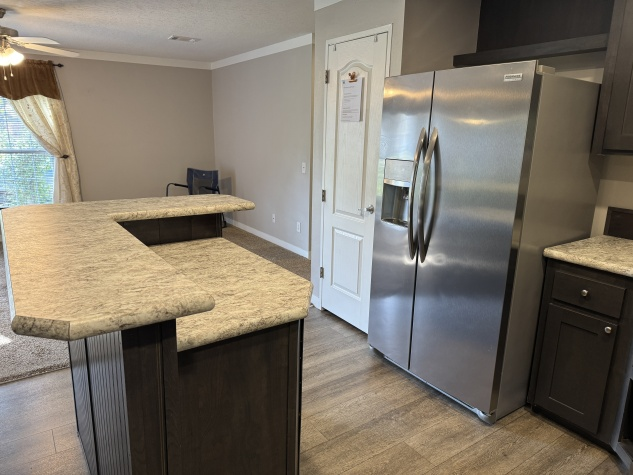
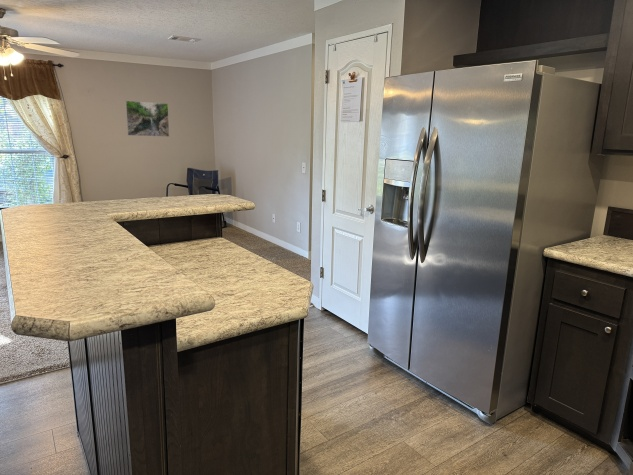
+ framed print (148, 119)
